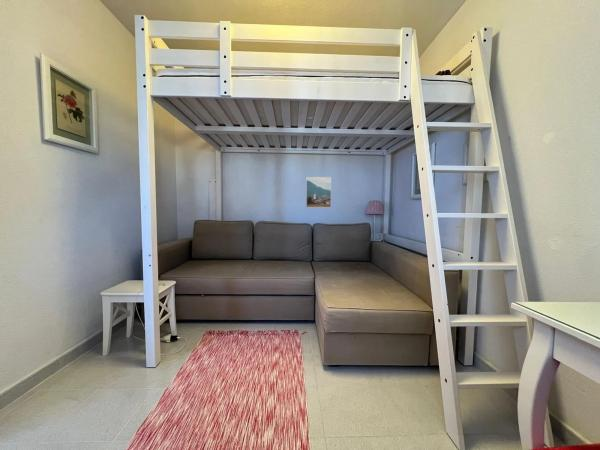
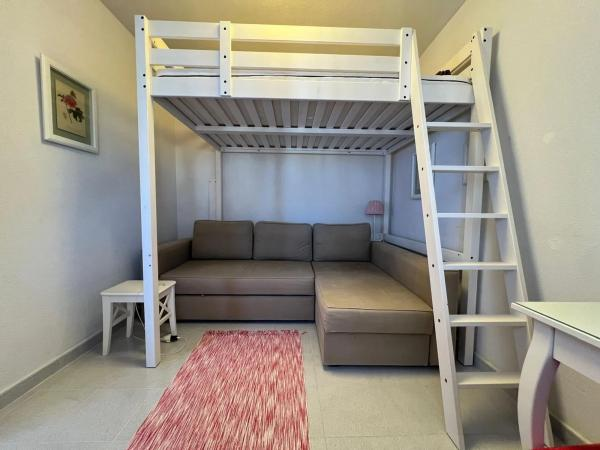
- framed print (318, 192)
